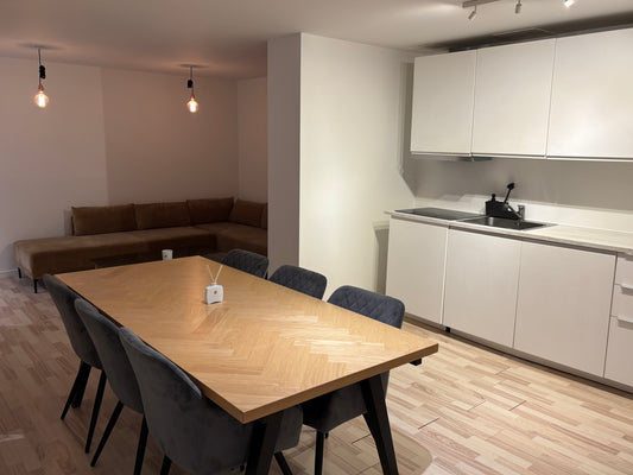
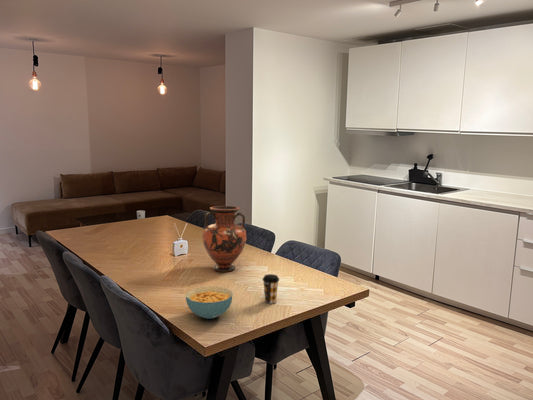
+ vase (224, 238)
+ cereal bowl (209, 305)
+ coffee cup (270, 288)
